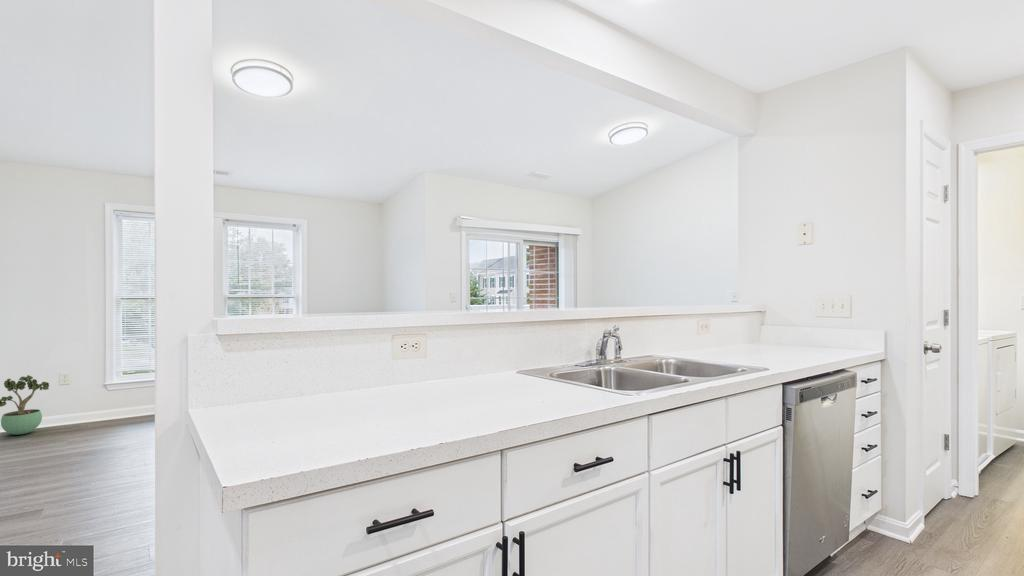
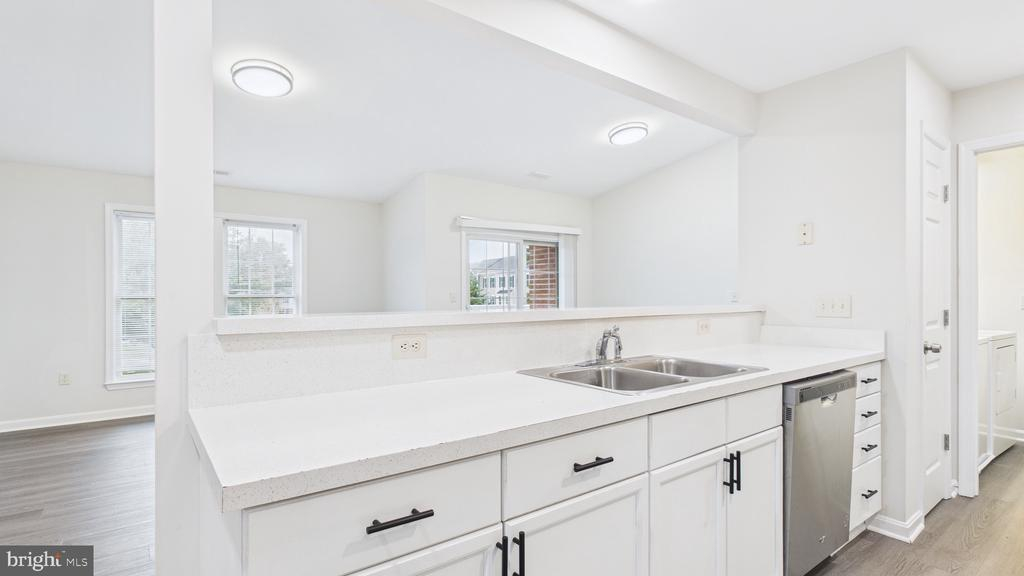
- potted plant (24, 404)
